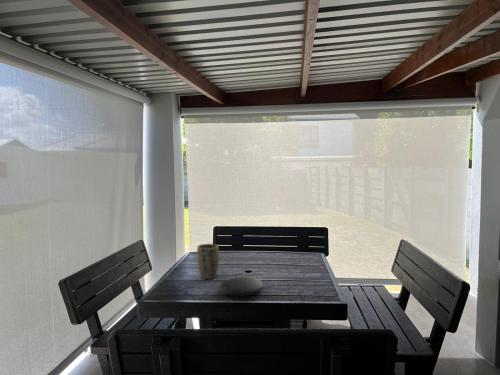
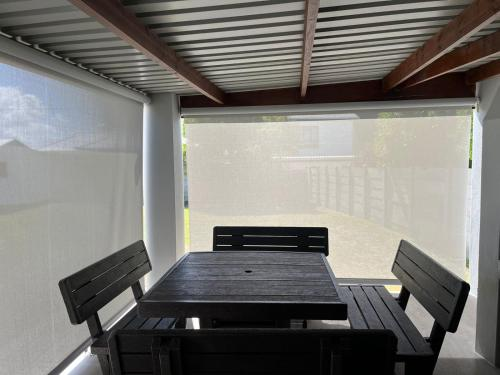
- plate (241, 286)
- plant pot (208, 261)
